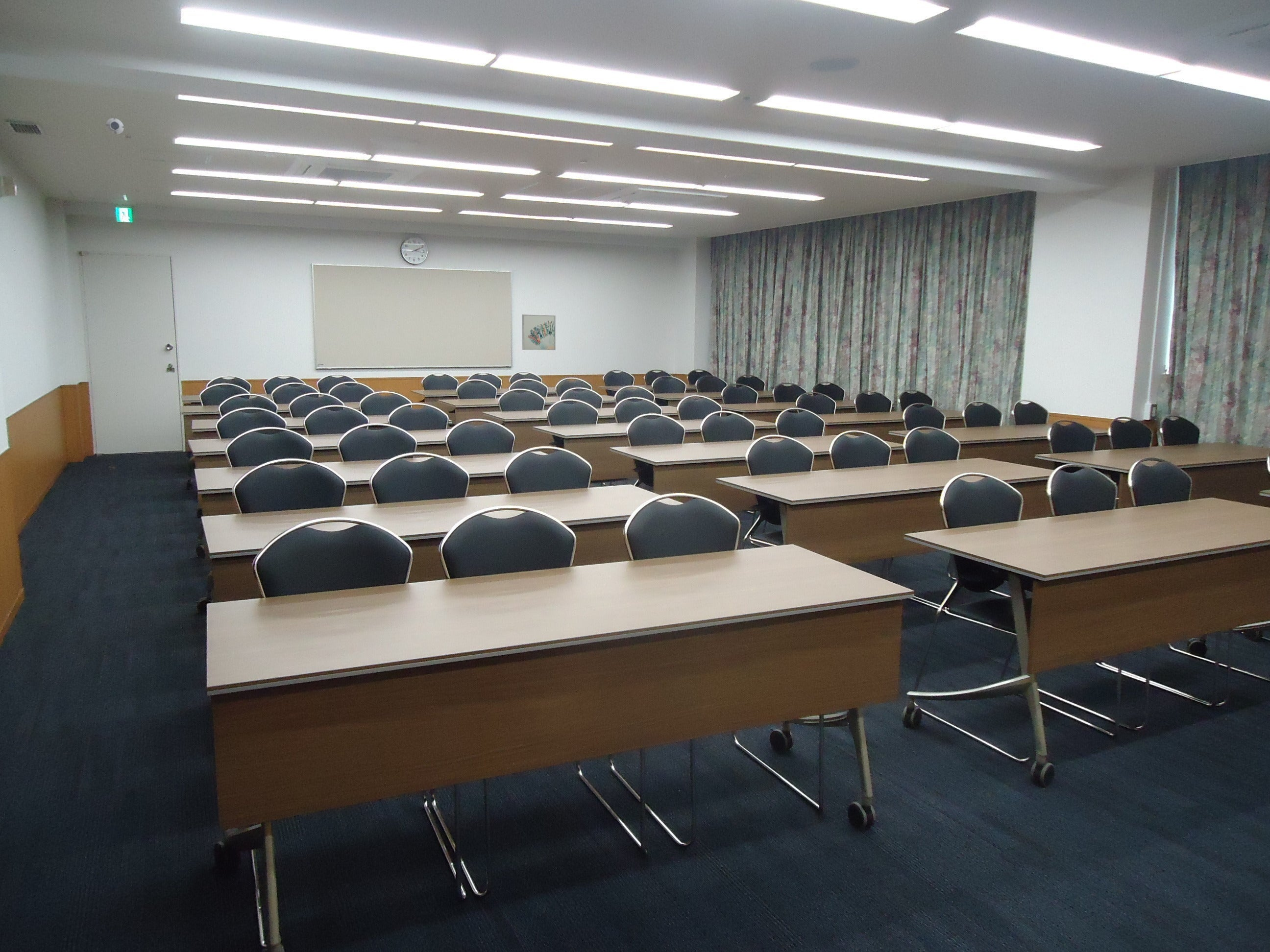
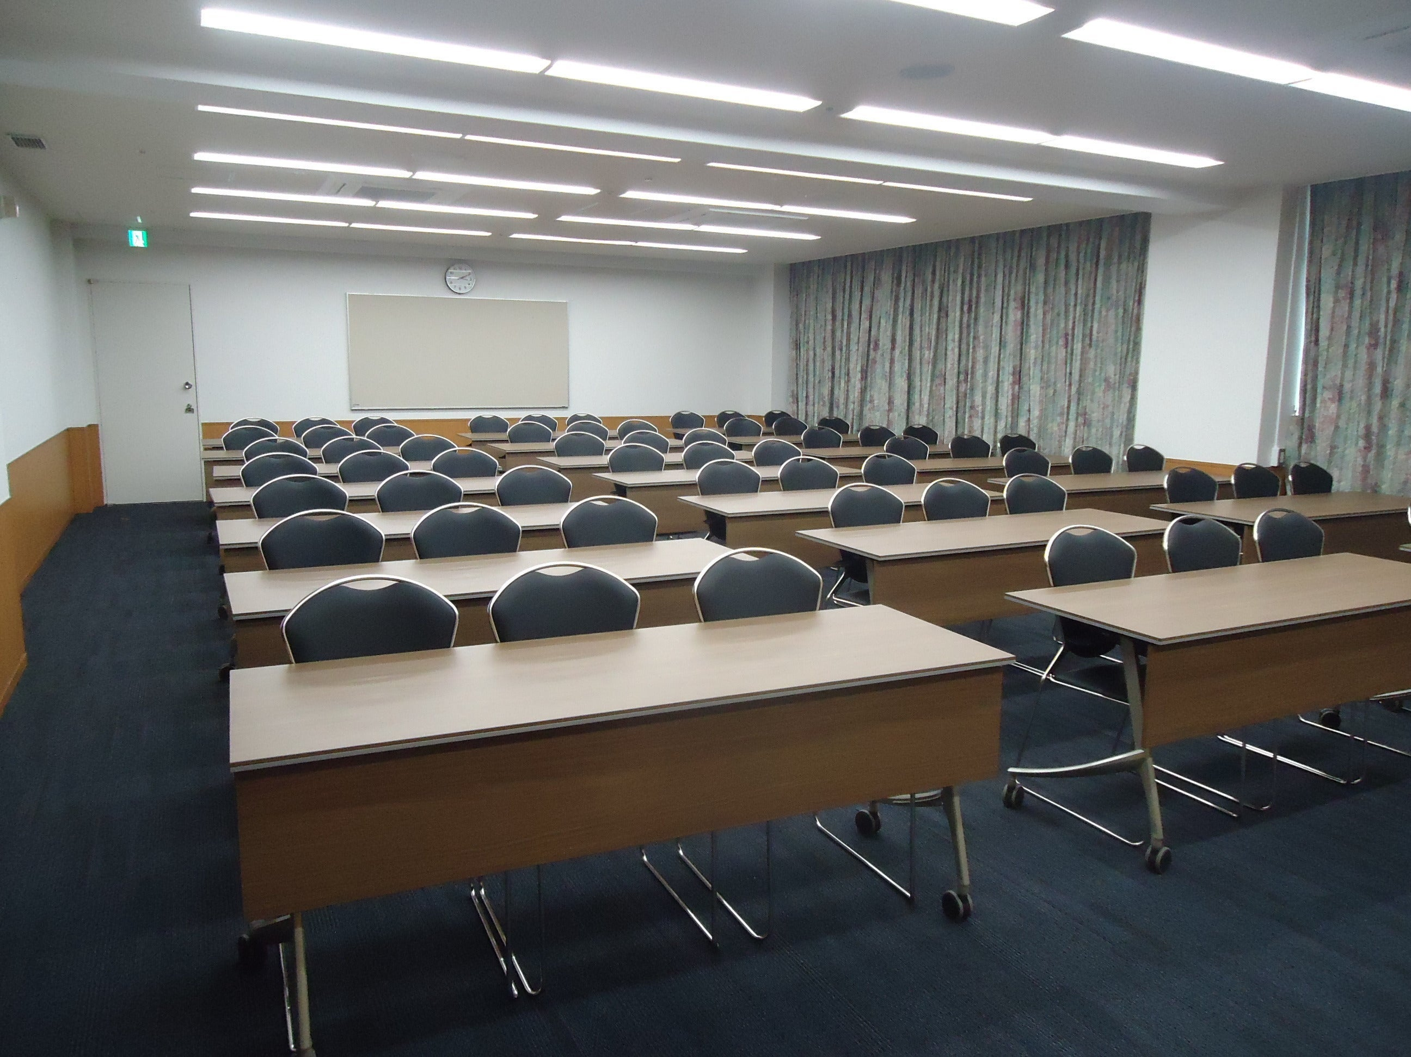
- wall art (539, 333)
- smoke detector (115, 126)
